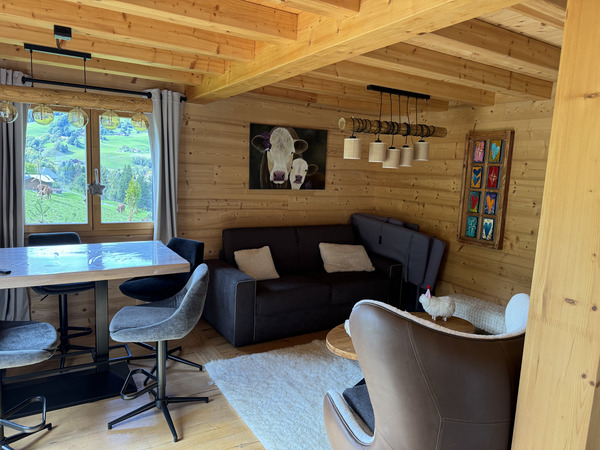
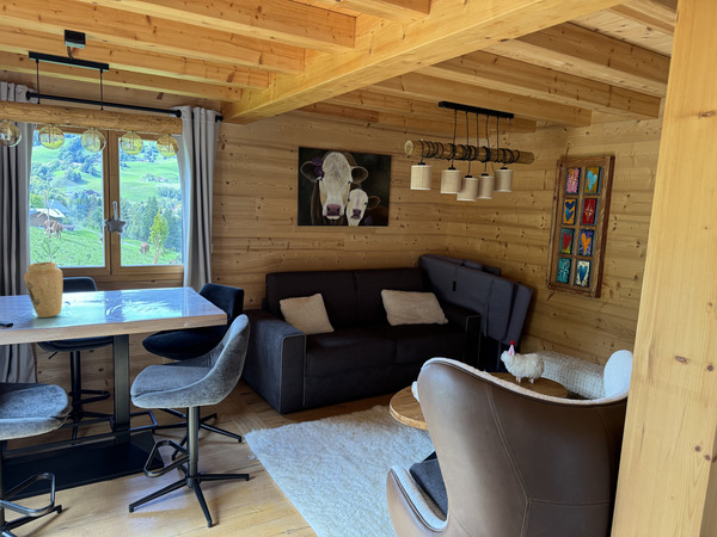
+ vase (43, 289)
